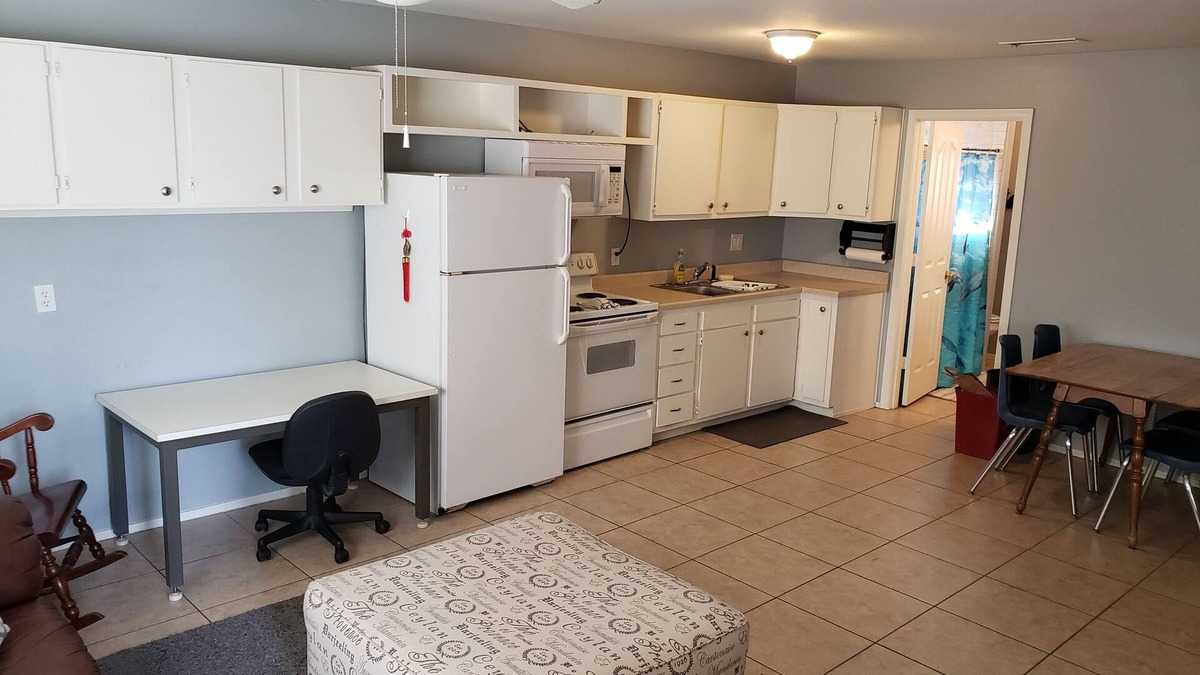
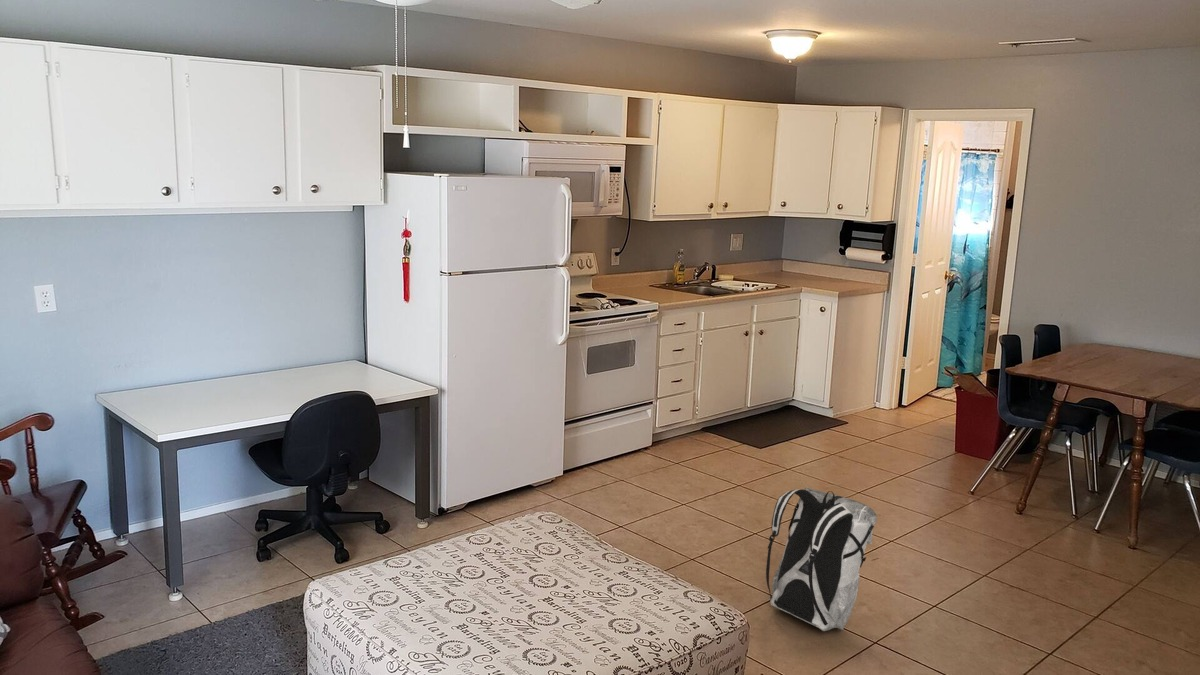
+ backpack (817, 556)
